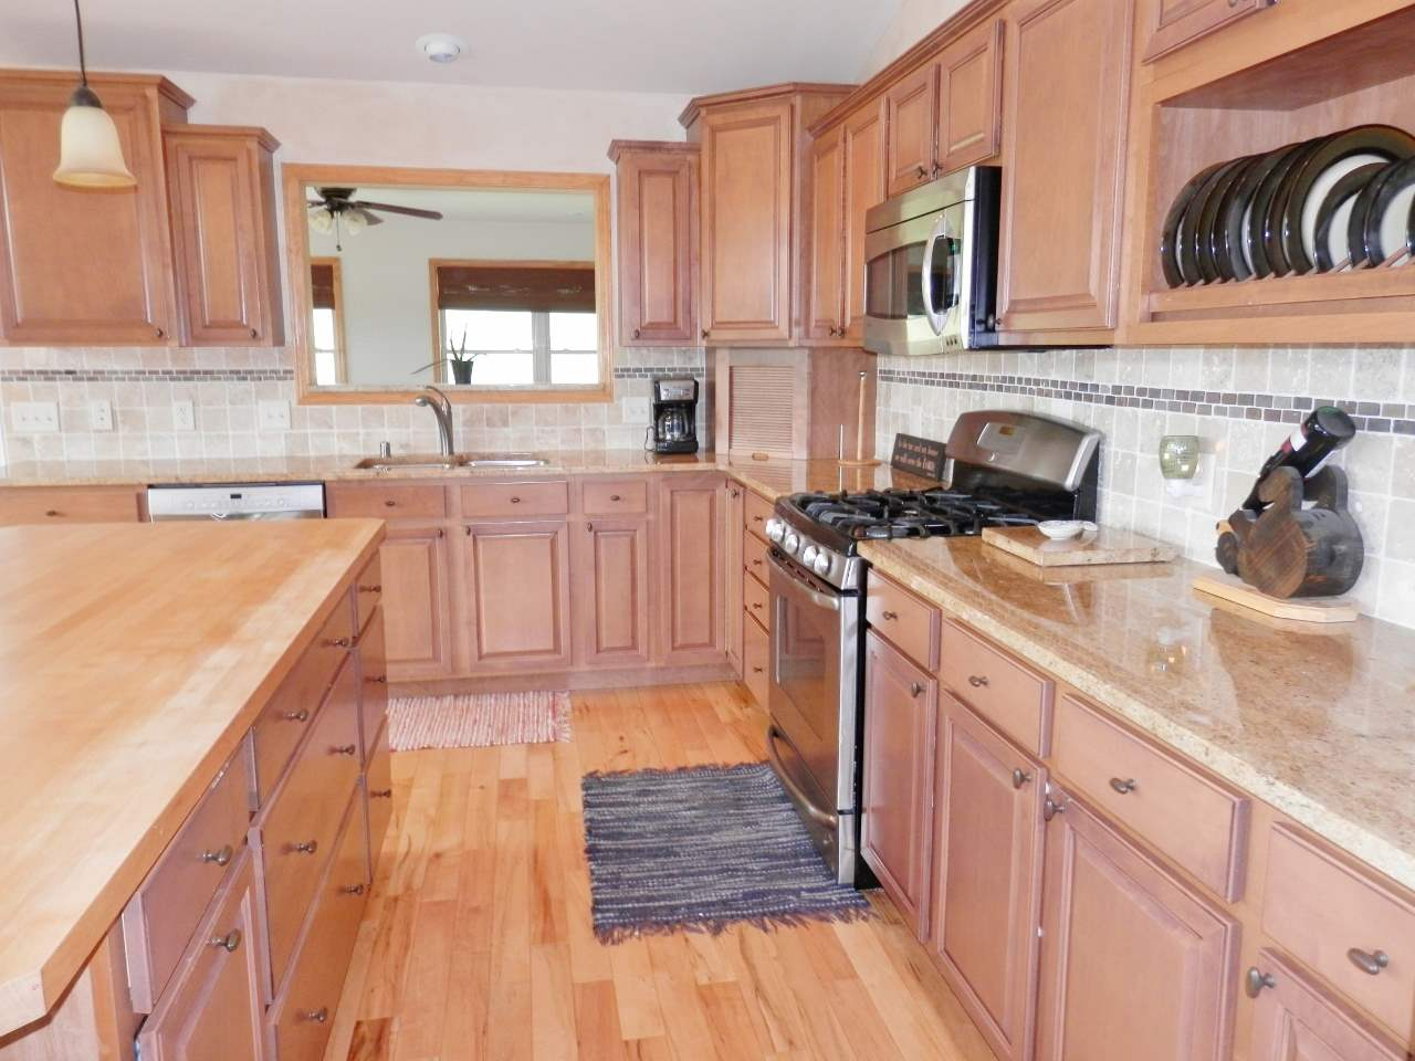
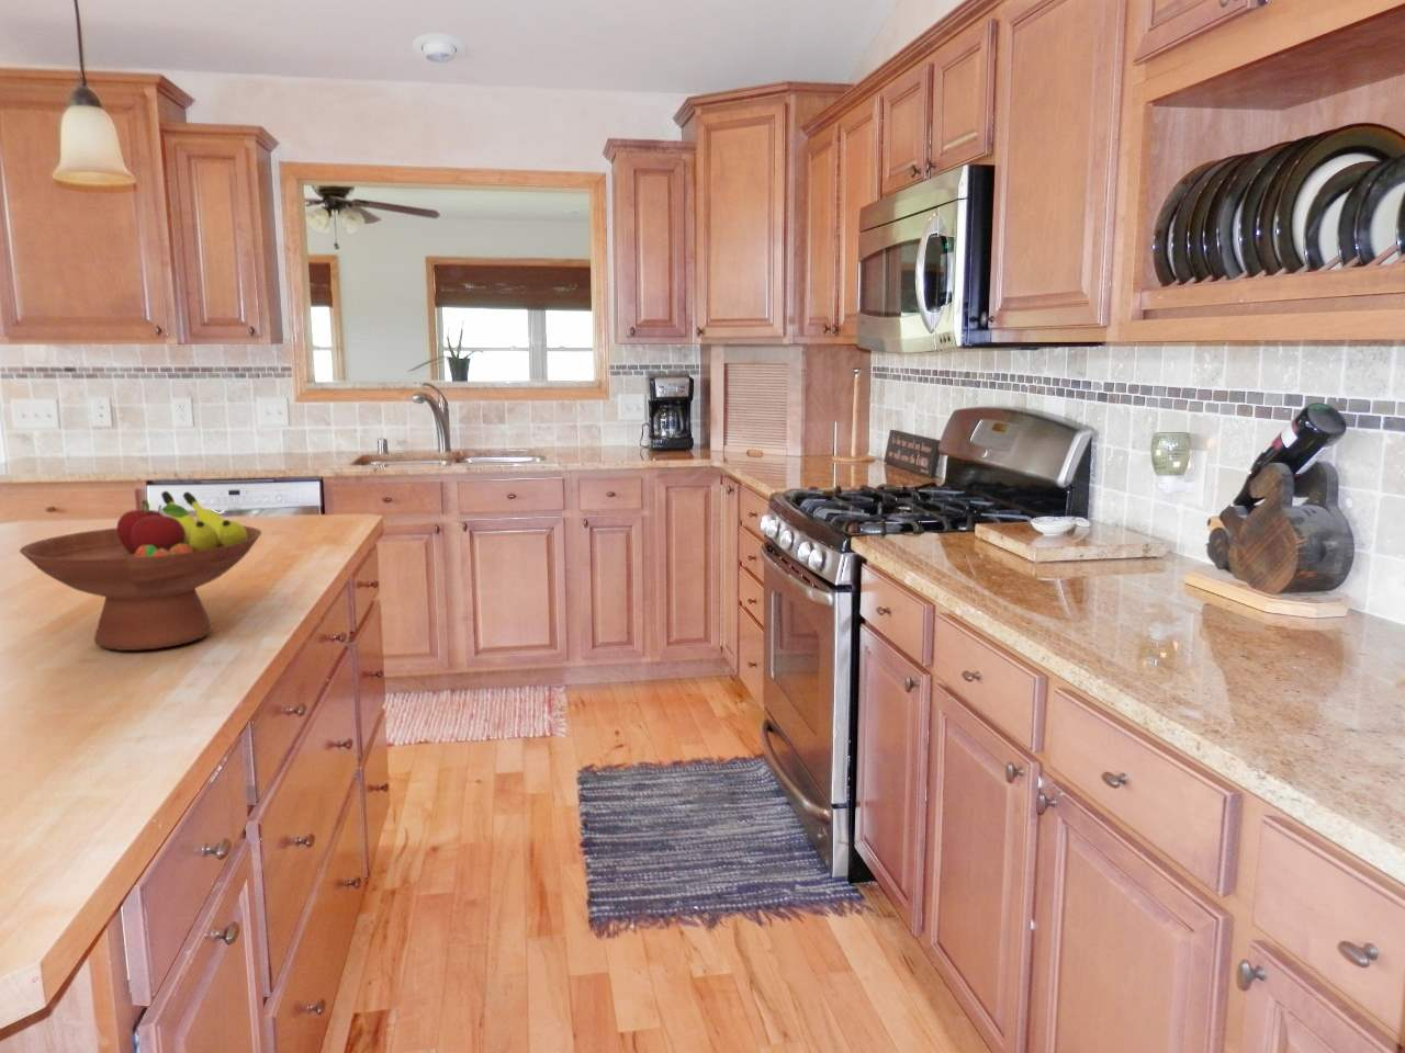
+ fruit bowl (148, 570)
